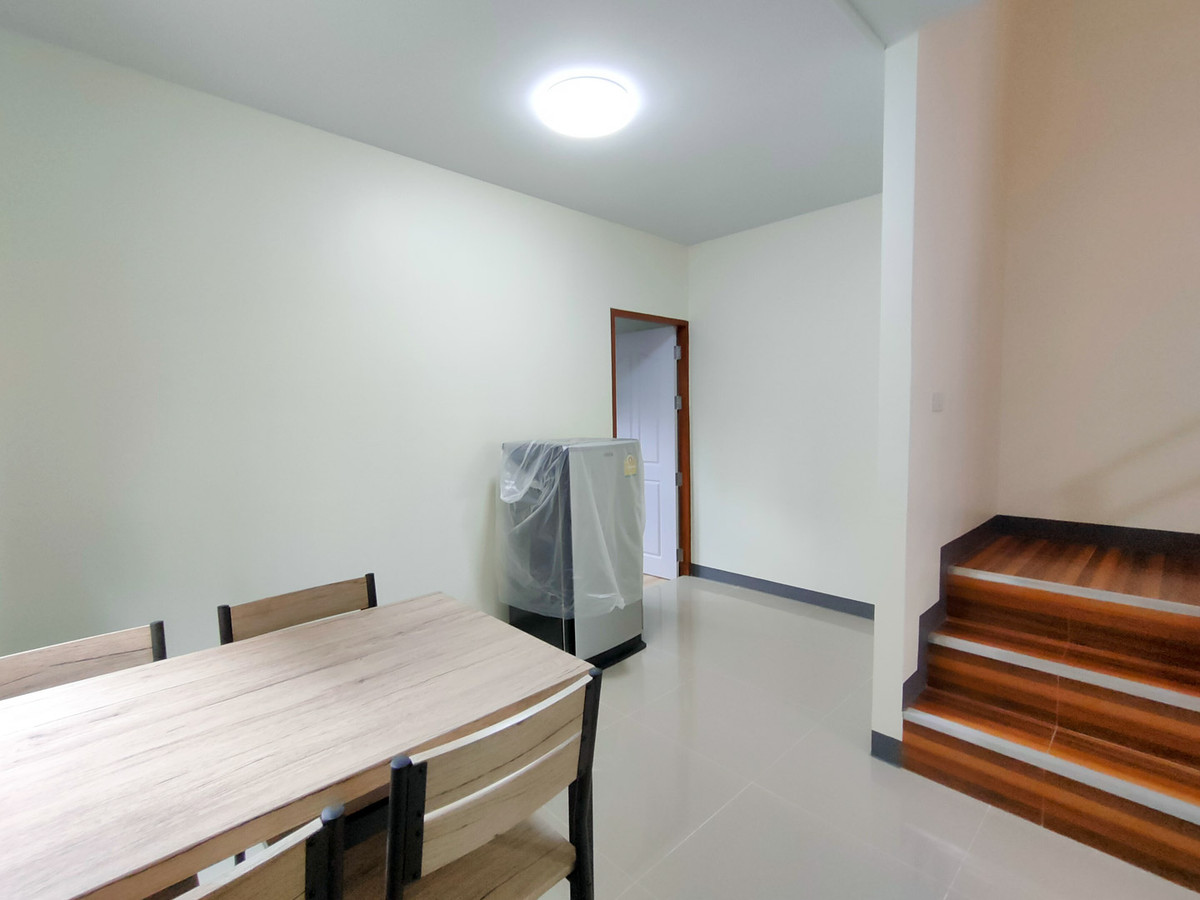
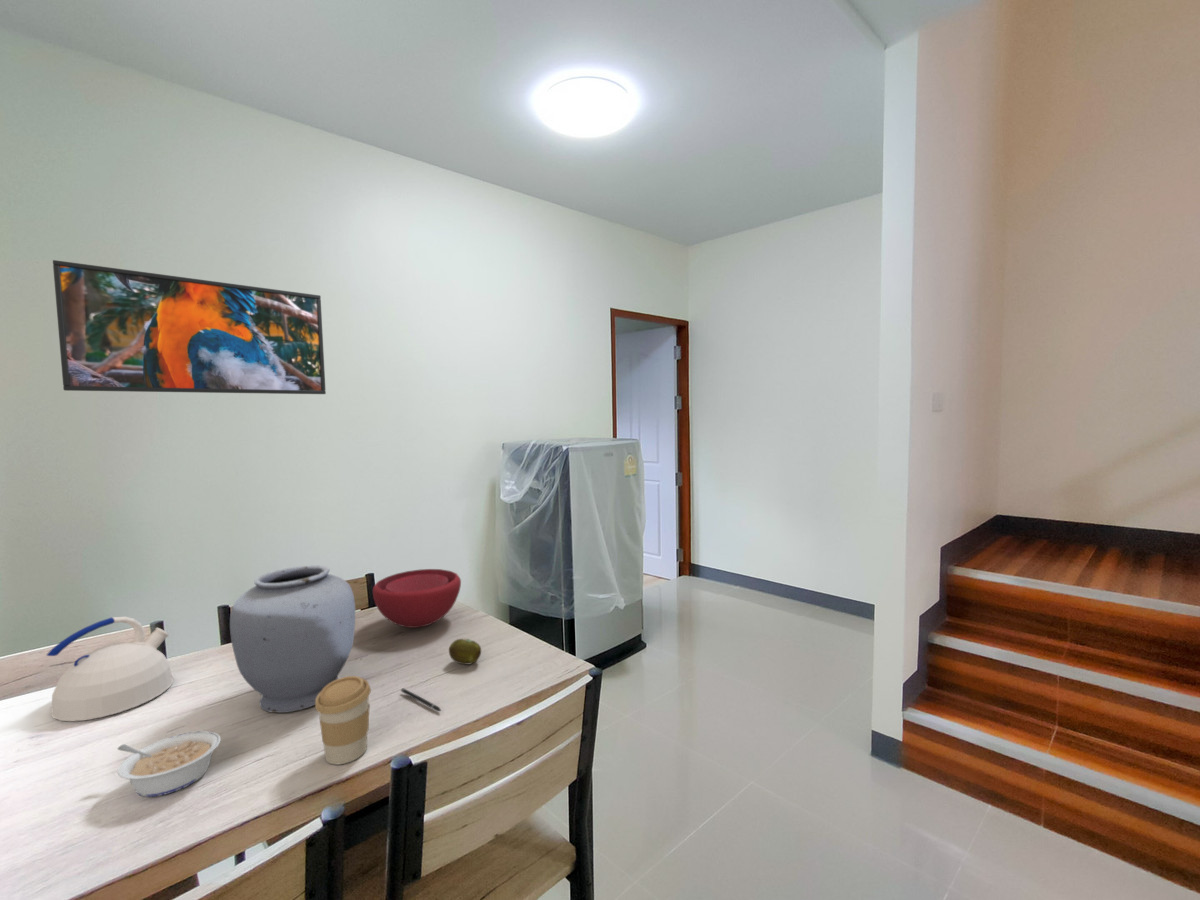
+ coffee cup (344, 718)
+ fruit (465, 651)
+ kettle (113, 657)
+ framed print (208, 336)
+ bowl (418, 602)
+ legume (168, 764)
+ vase (296, 634)
+ pen (421, 699)
